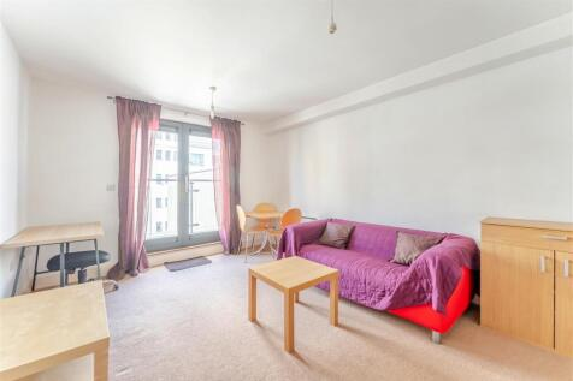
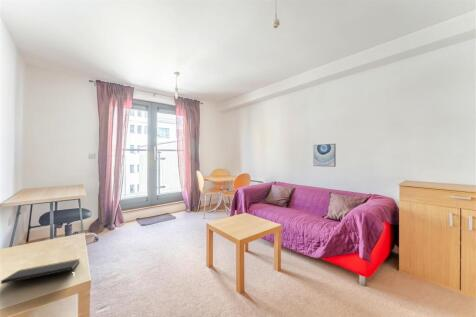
+ wall art (324, 155)
+ notepad (45, 269)
